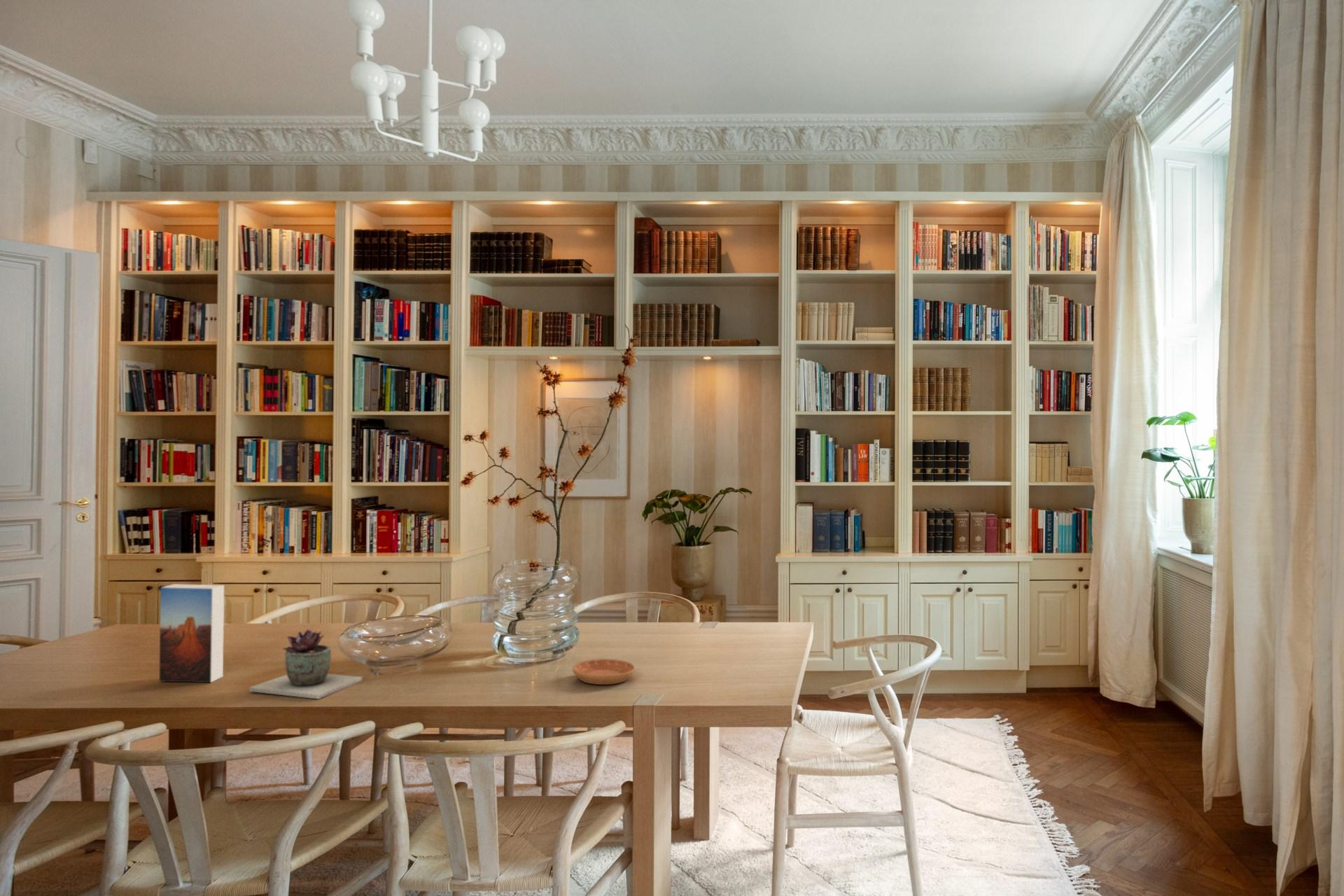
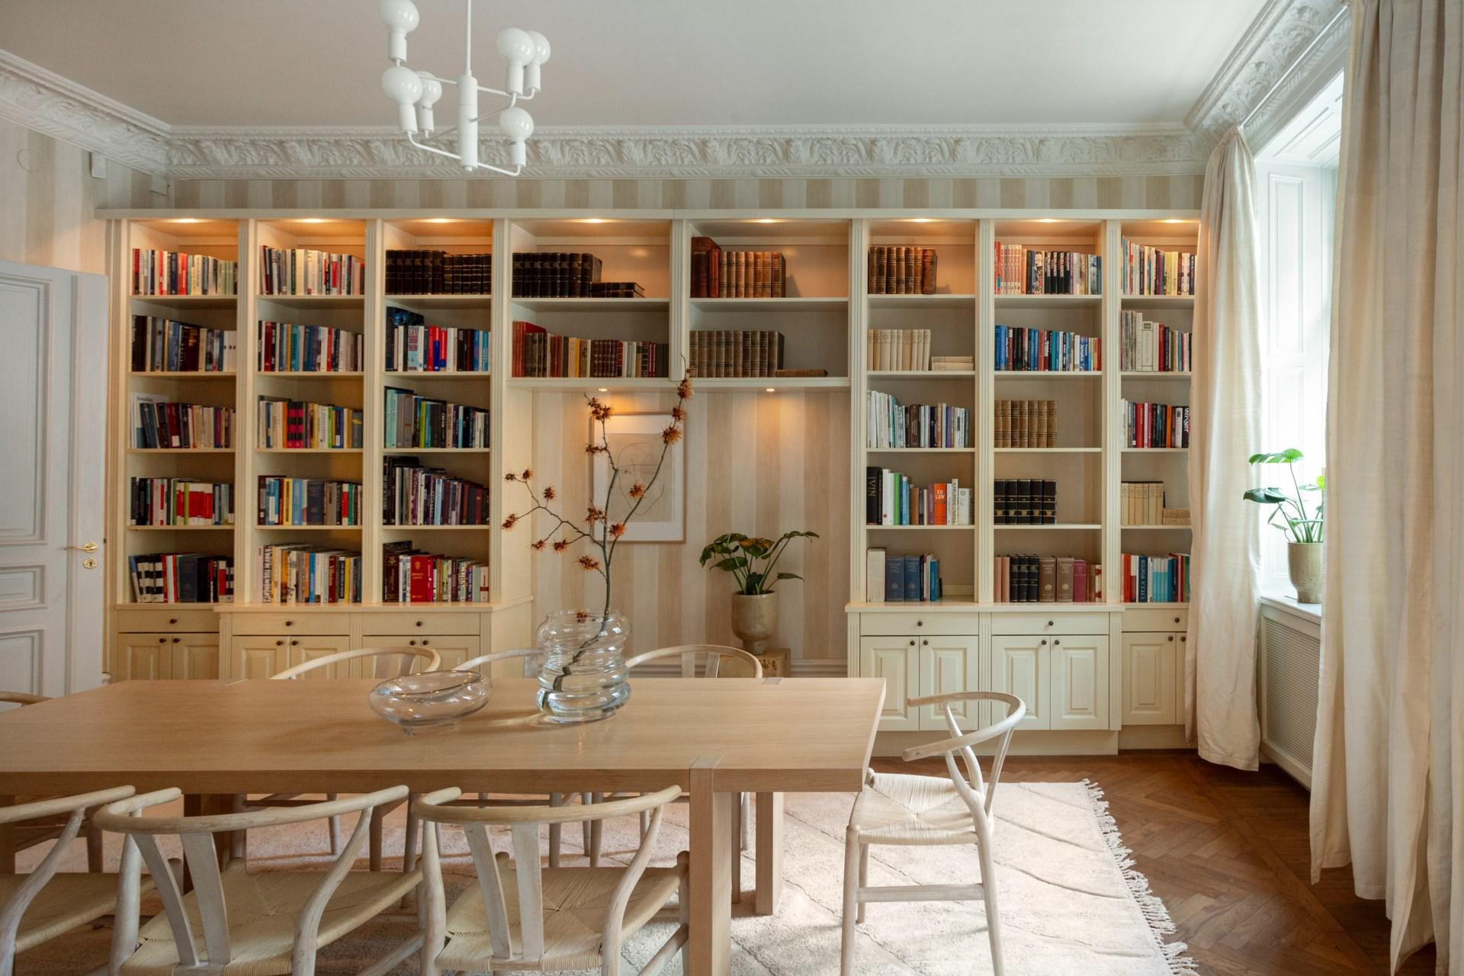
- succulent plant (308, 657)
- book (192, 632)
- saucer (603, 672)
